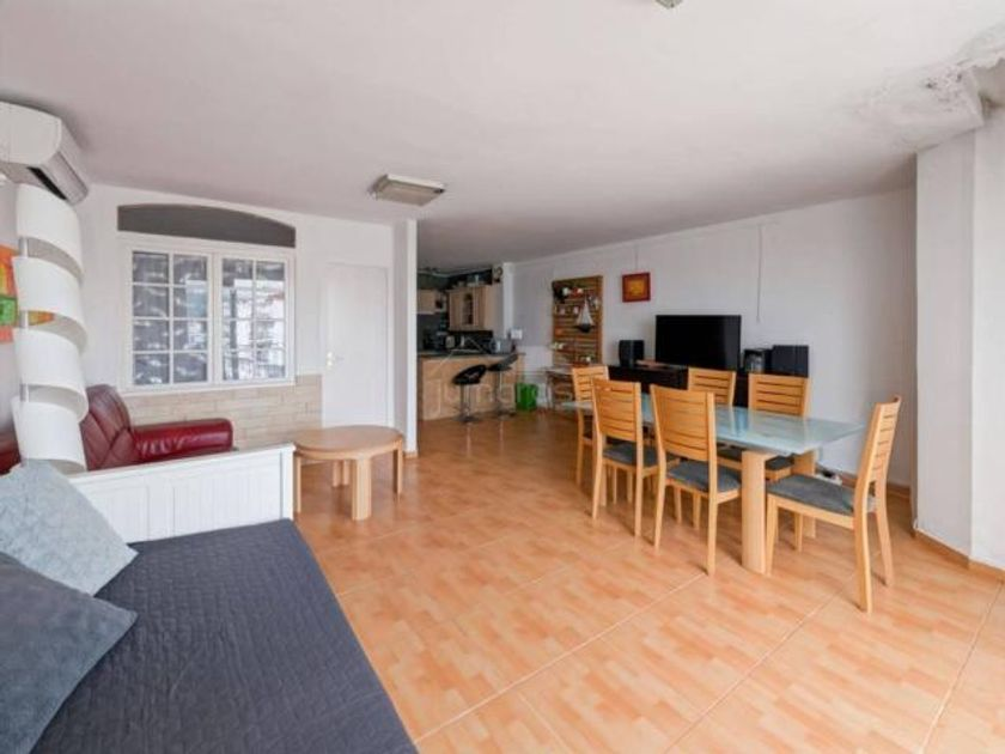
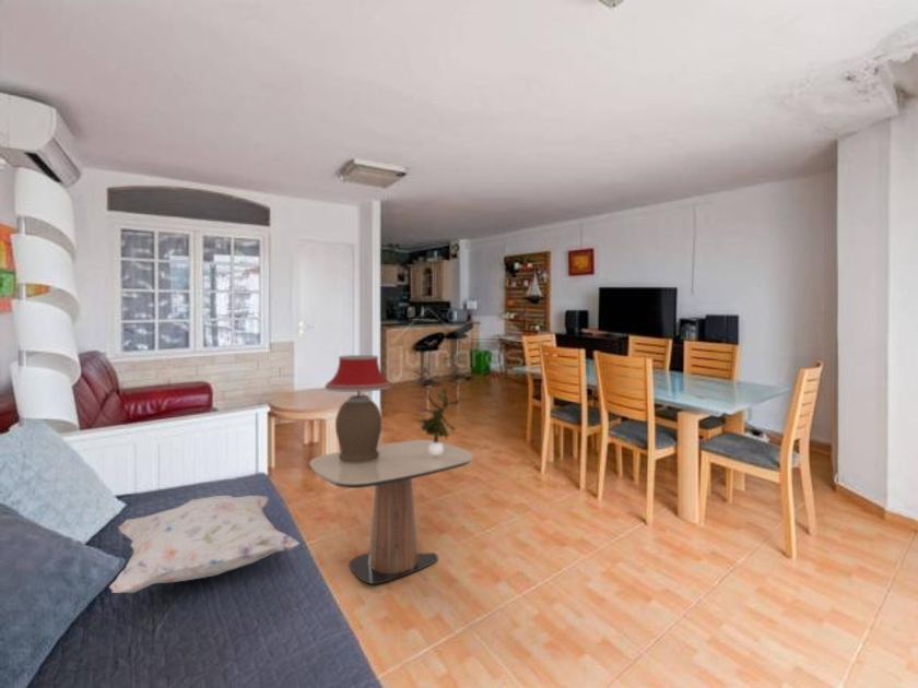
+ decorative pillow (205, 534)
+ potted plant (440, 419)
+ table lamp (358, 406)
+ side table (393, 509)
